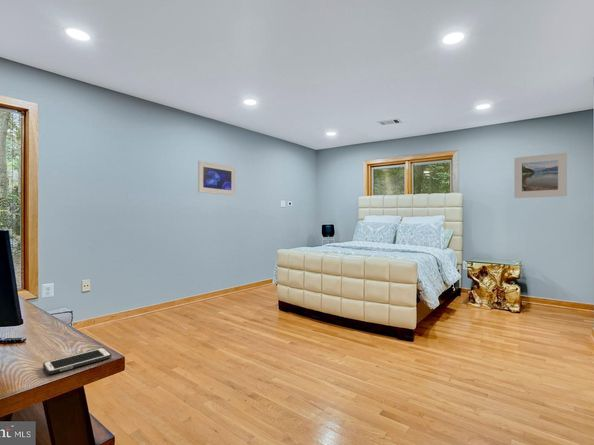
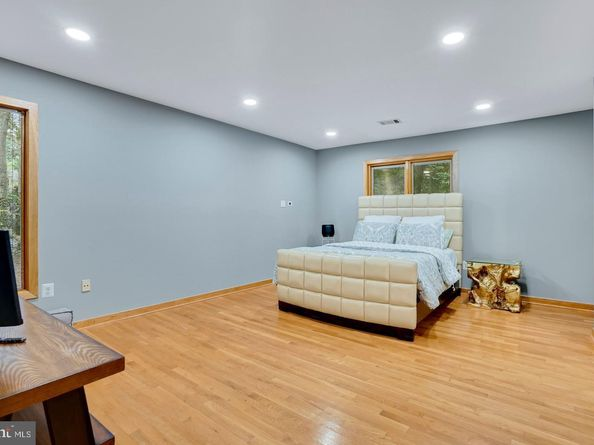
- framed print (539, 176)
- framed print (217, 179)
- cell phone (78, 360)
